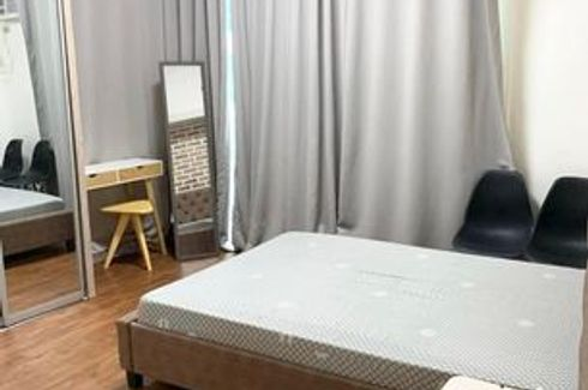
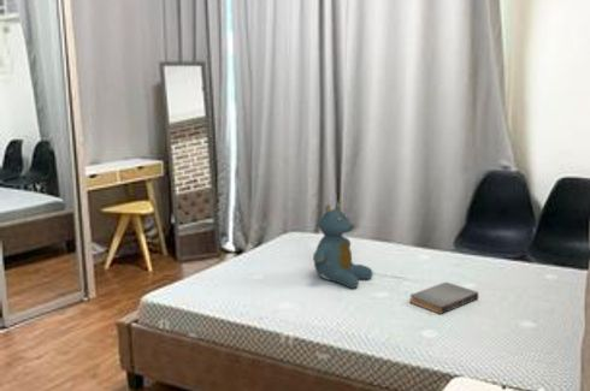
+ teddy bear (342, 242)
+ book (443, 297)
